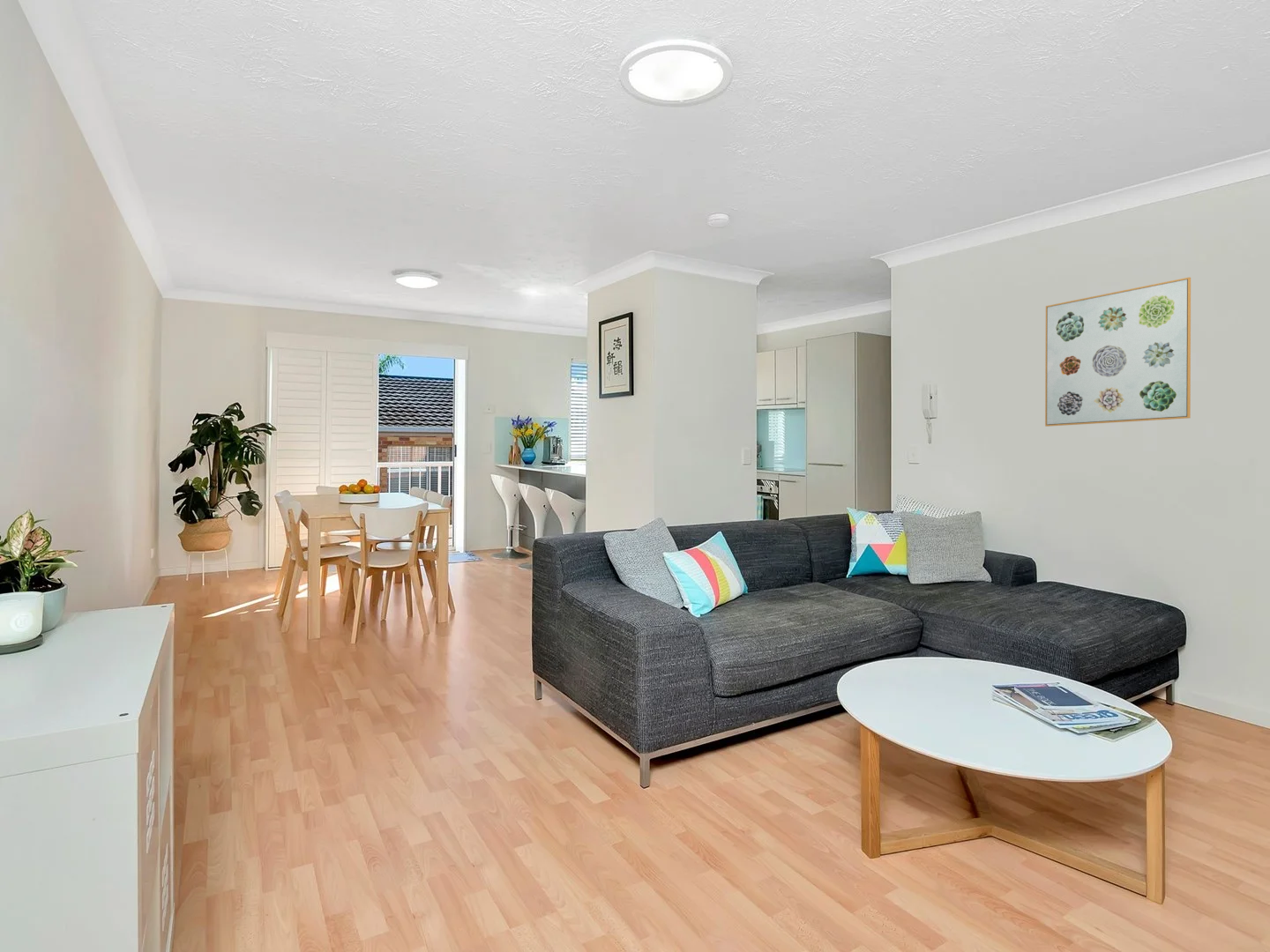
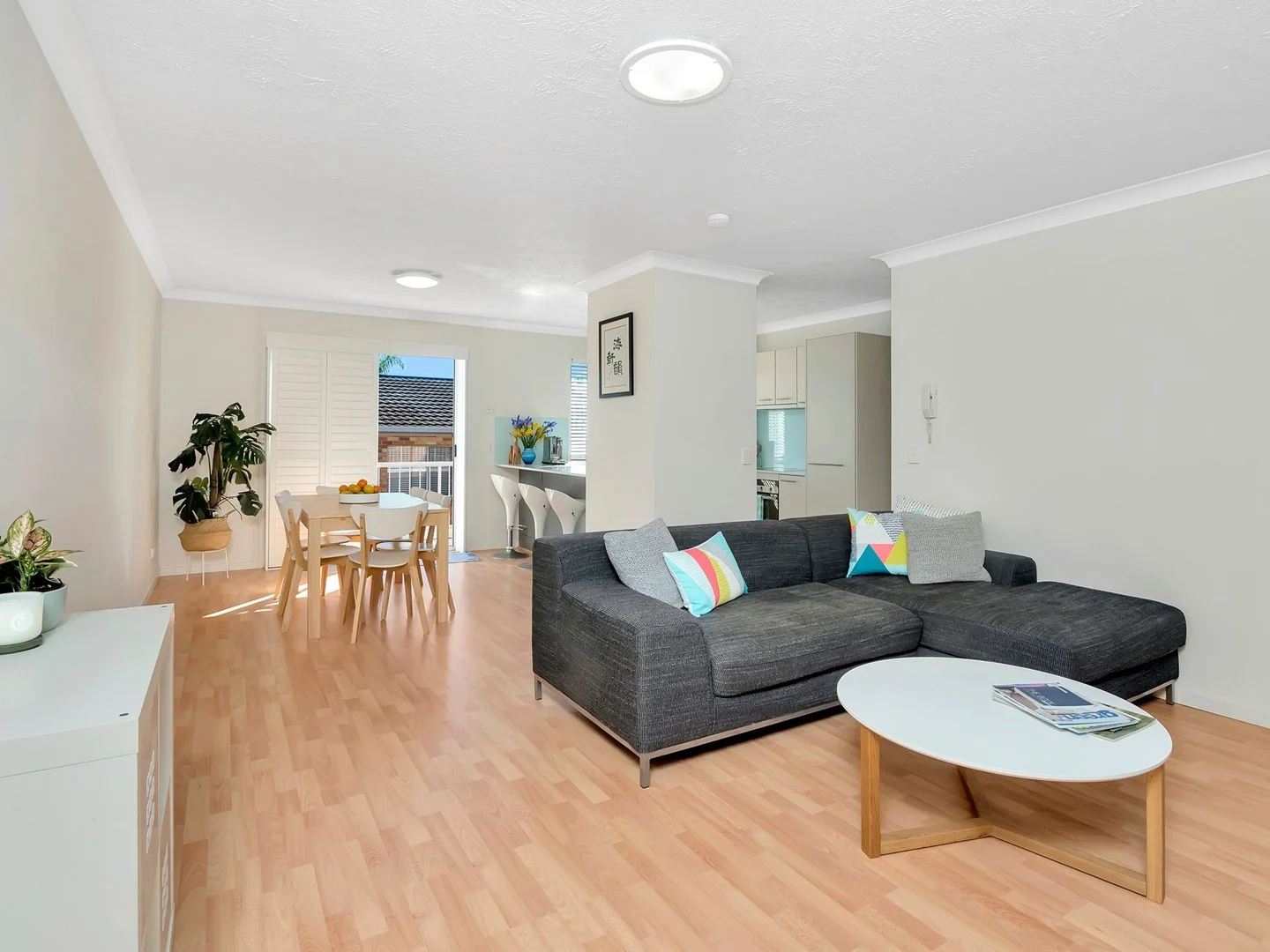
- wall art (1112, 357)
